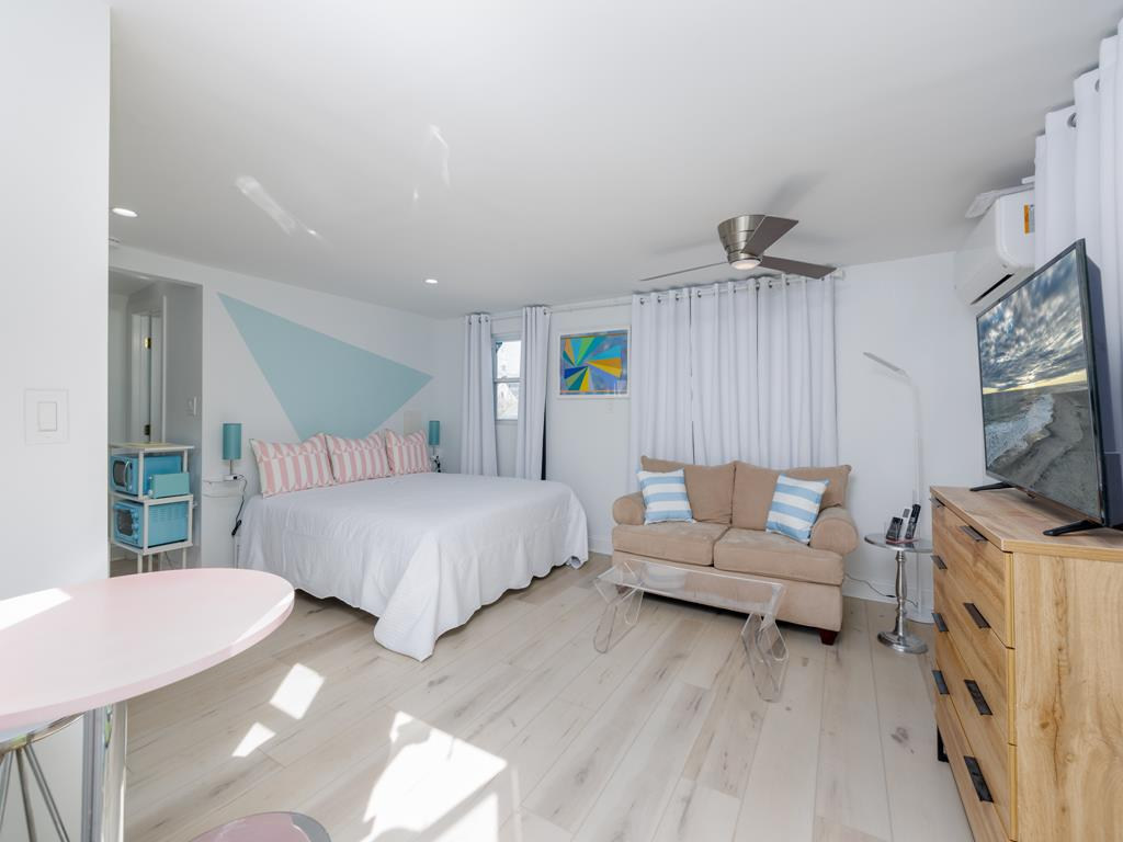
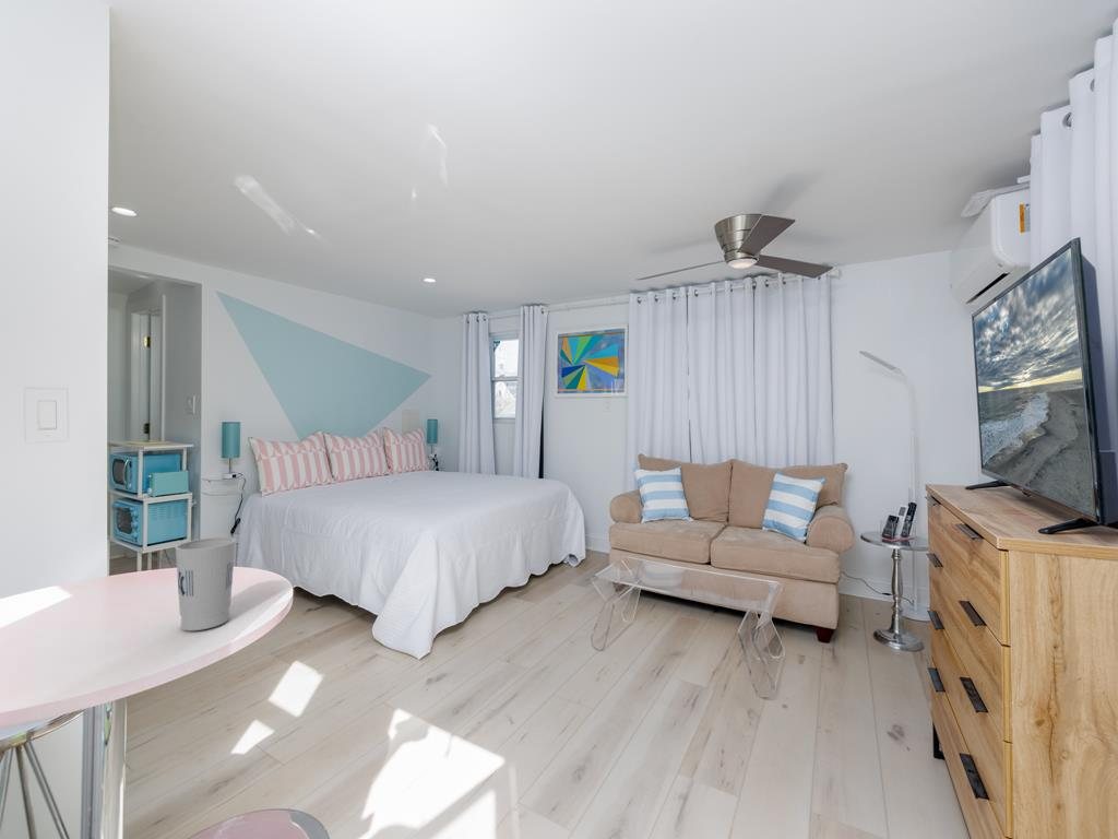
+ cup (205, 582)
